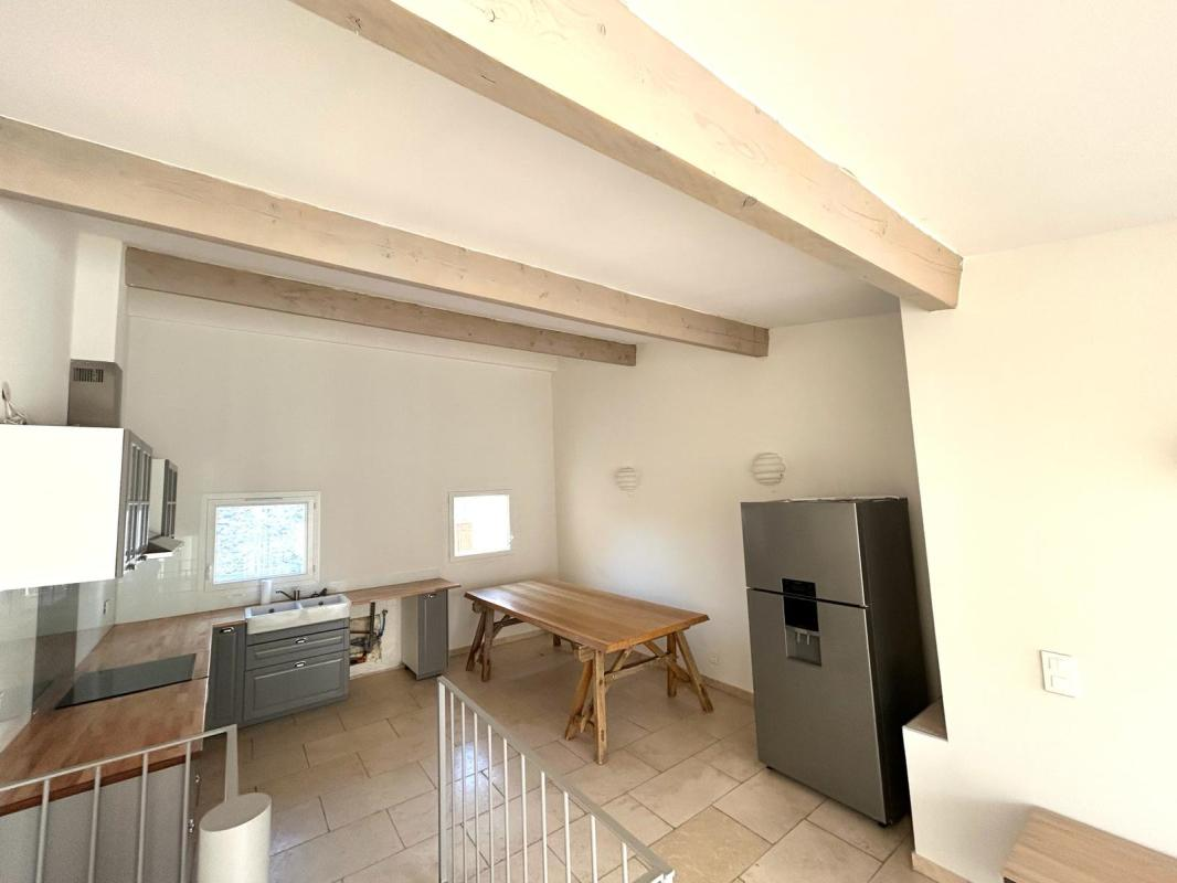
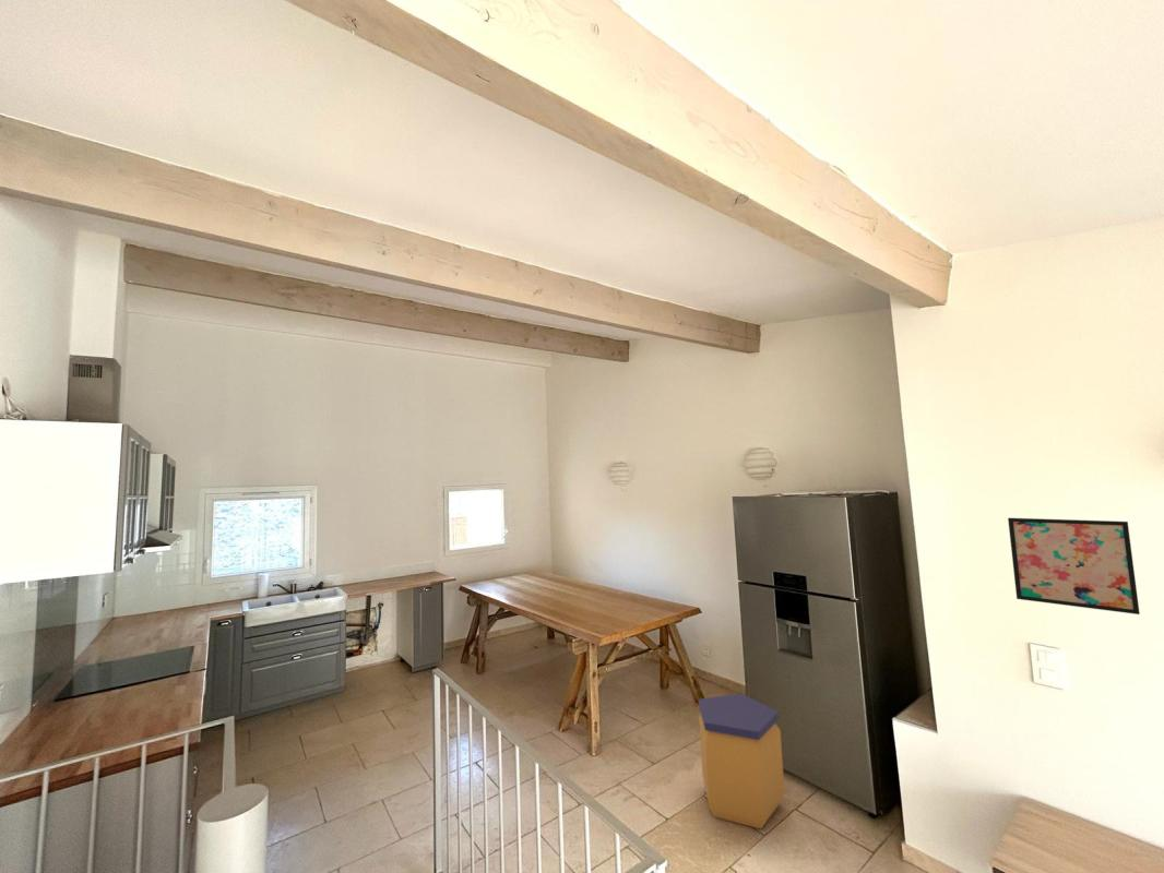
+ trash can (735, 757)
+ wall art (1069, 562)
